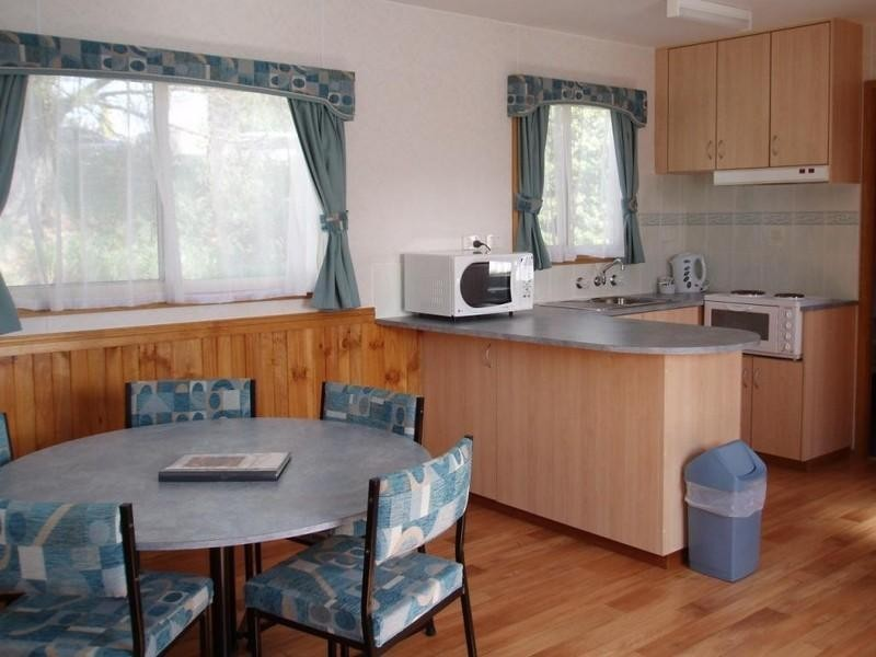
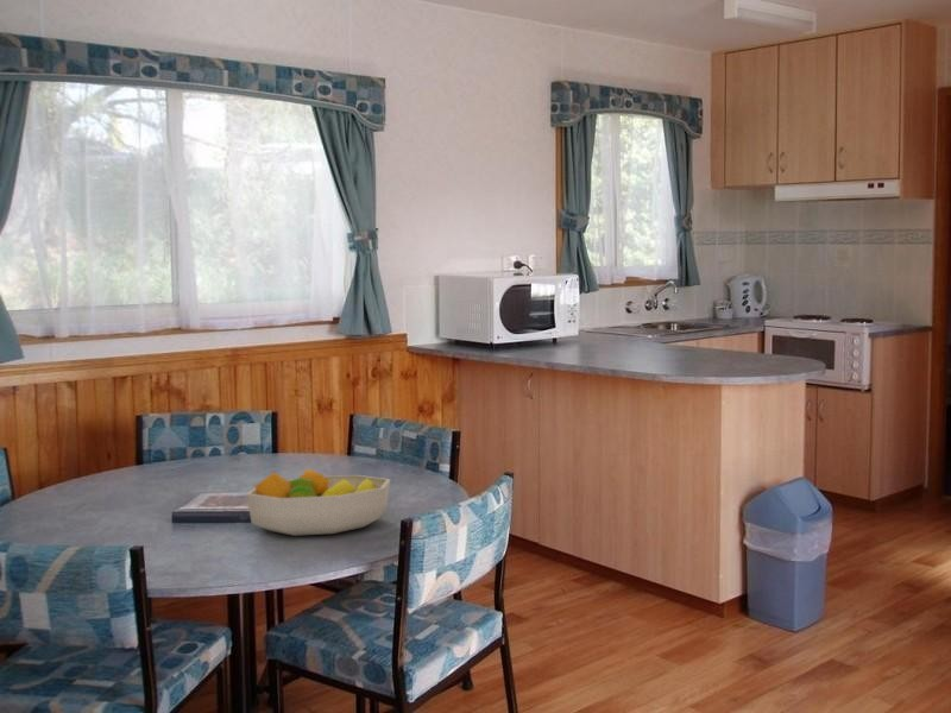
+ fruit bowl (320, 497)
